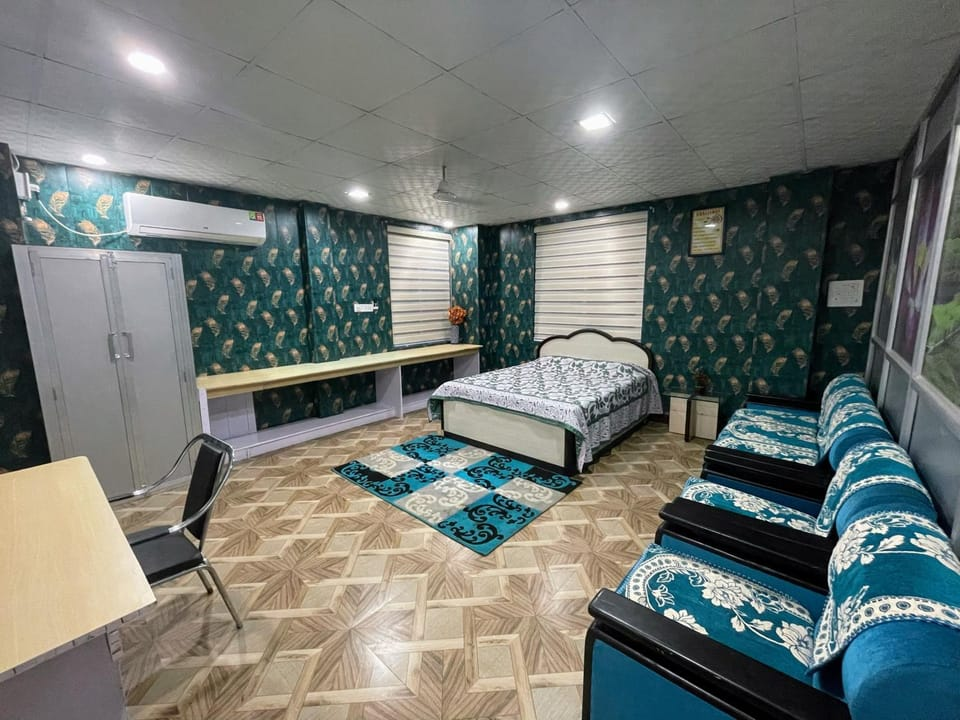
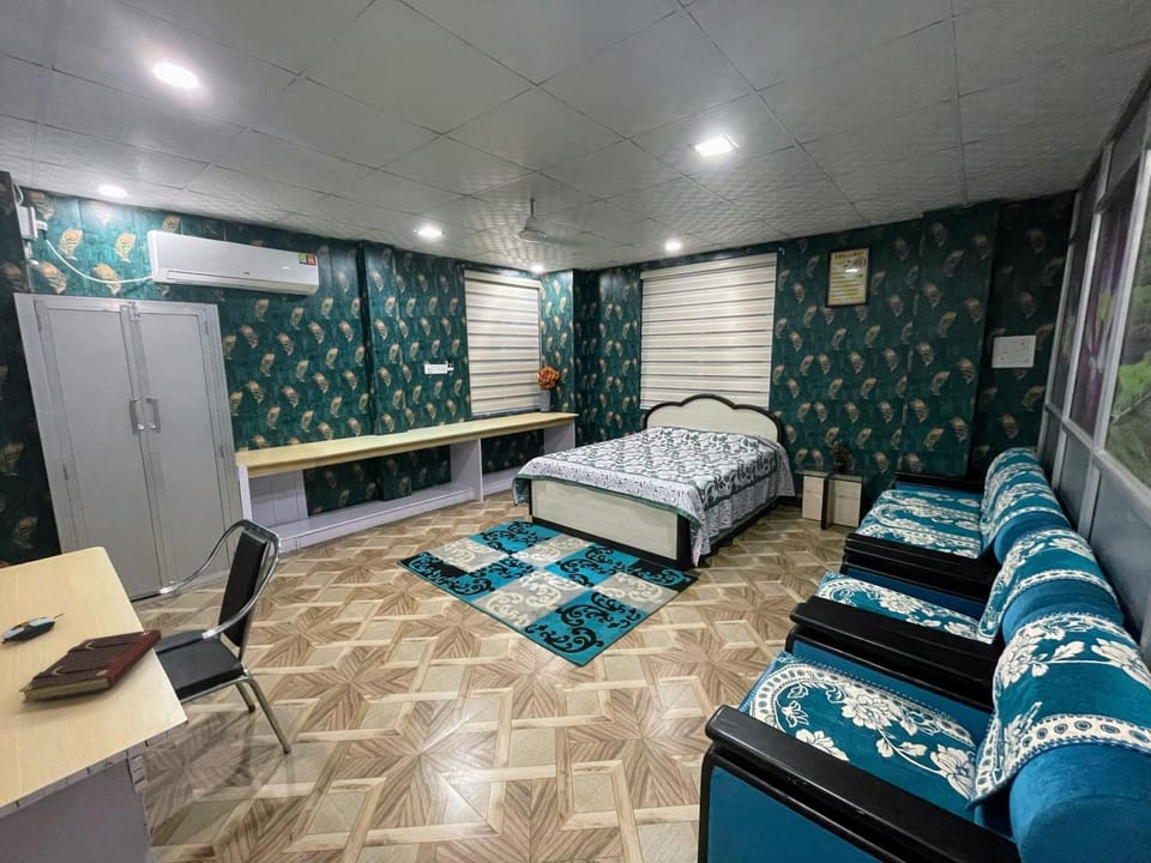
+ book (96, 662)
+ computer mouse (34, 624)
